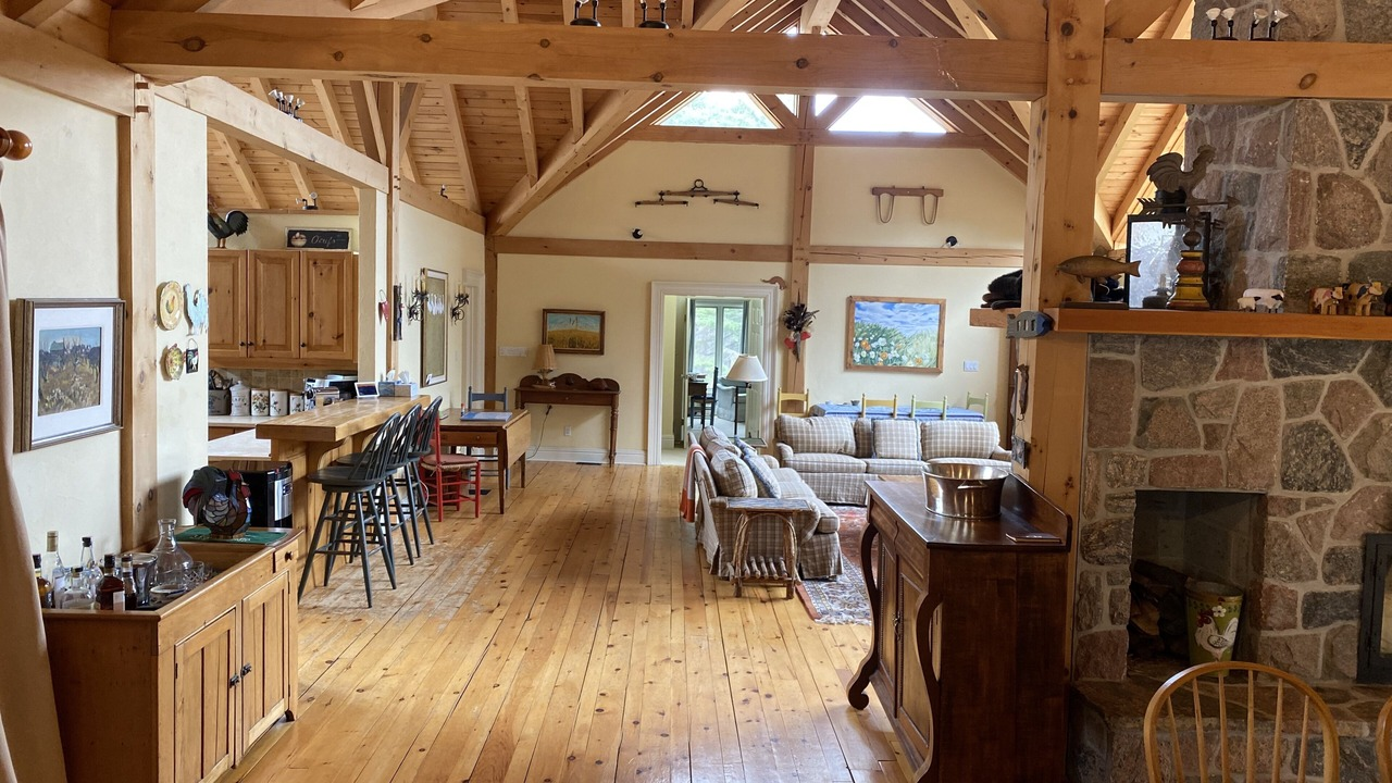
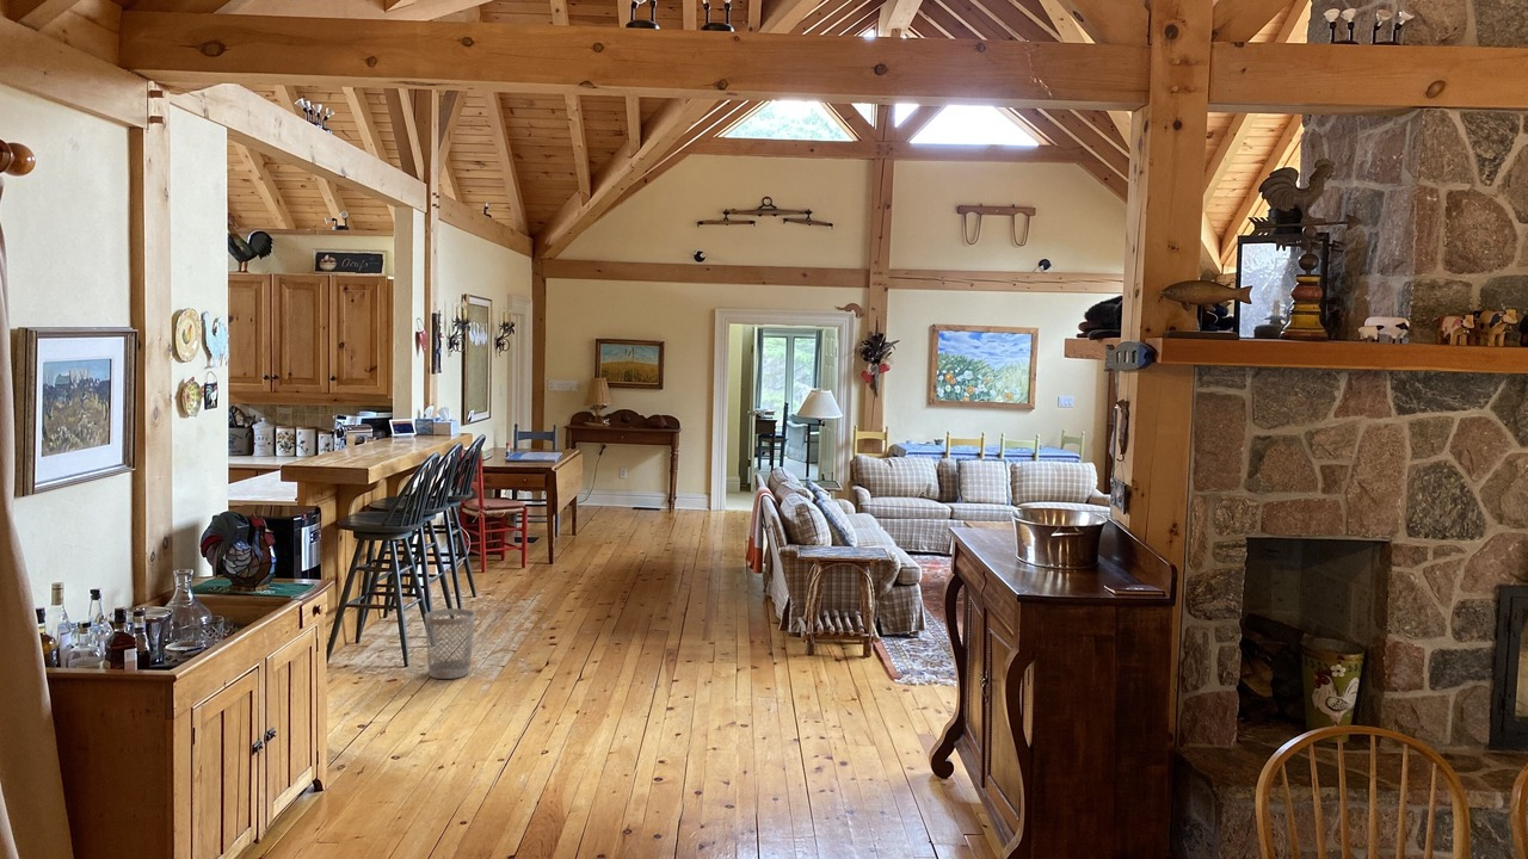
+ wastebasket (449, 644)
